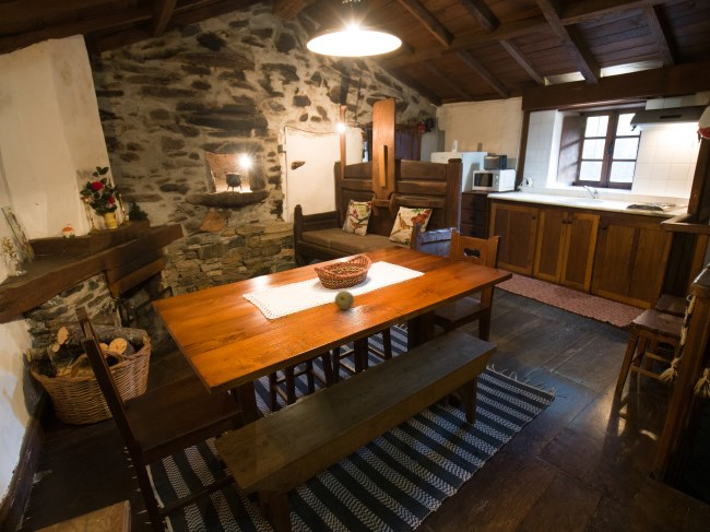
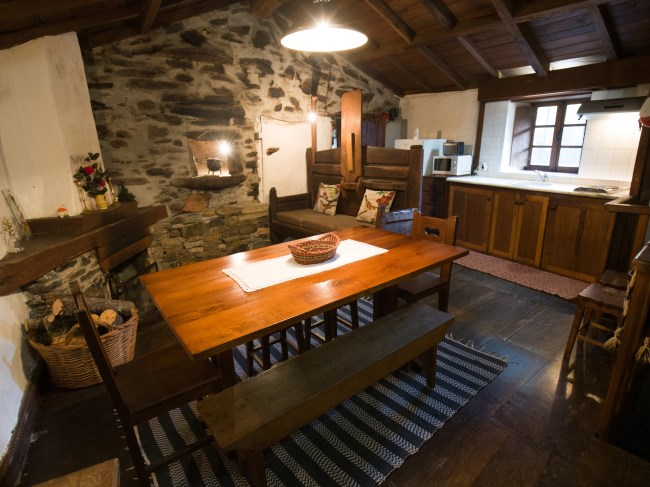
- fruit (344, 299)
